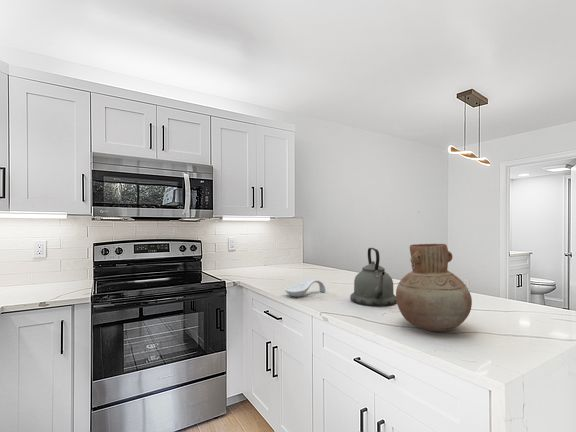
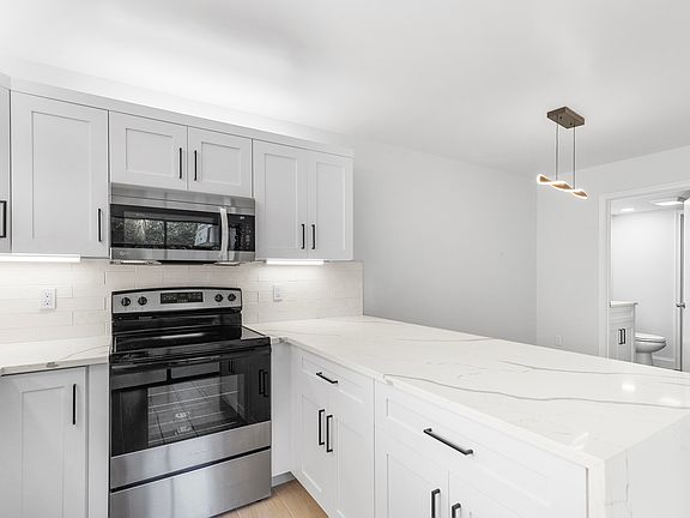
- vase (432, 285)
- kettle (375, 274)
- spoon rest (305, 287)
